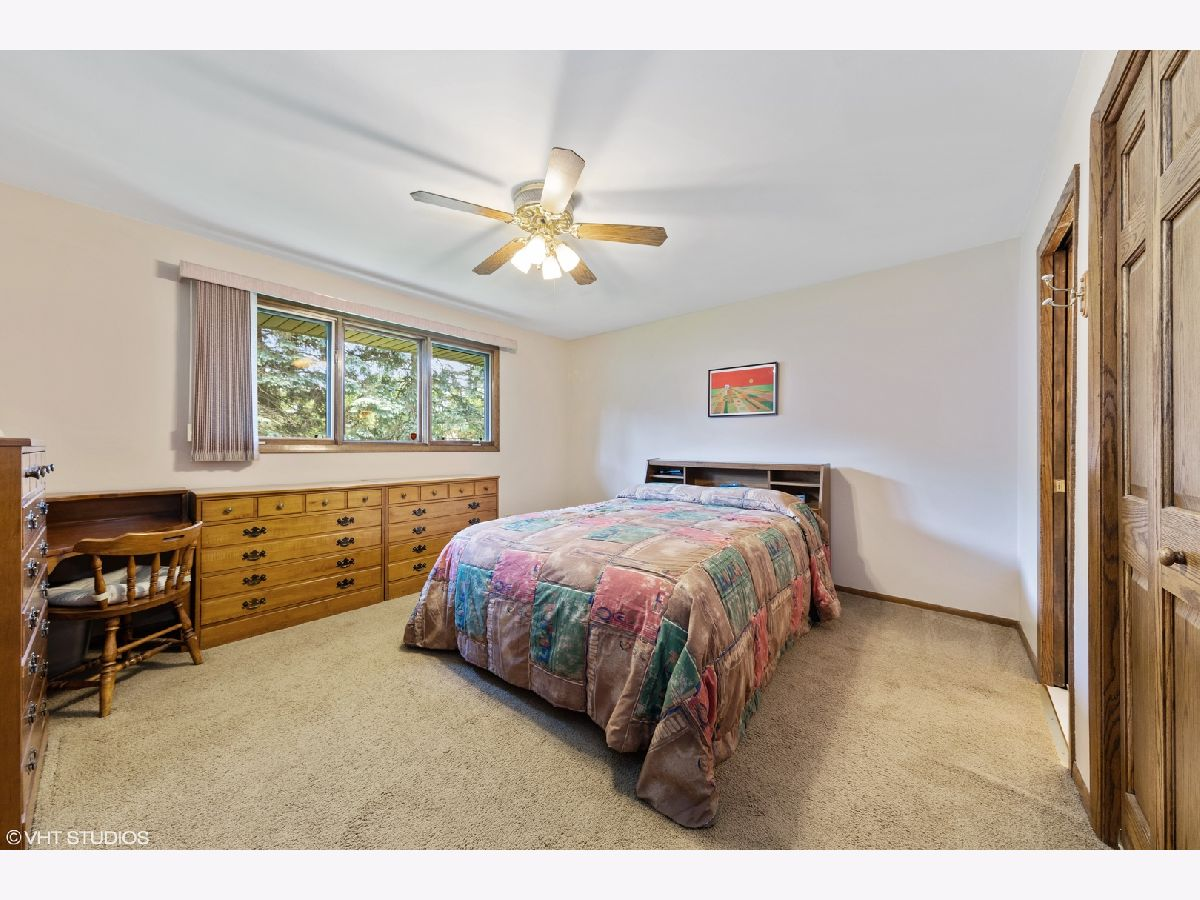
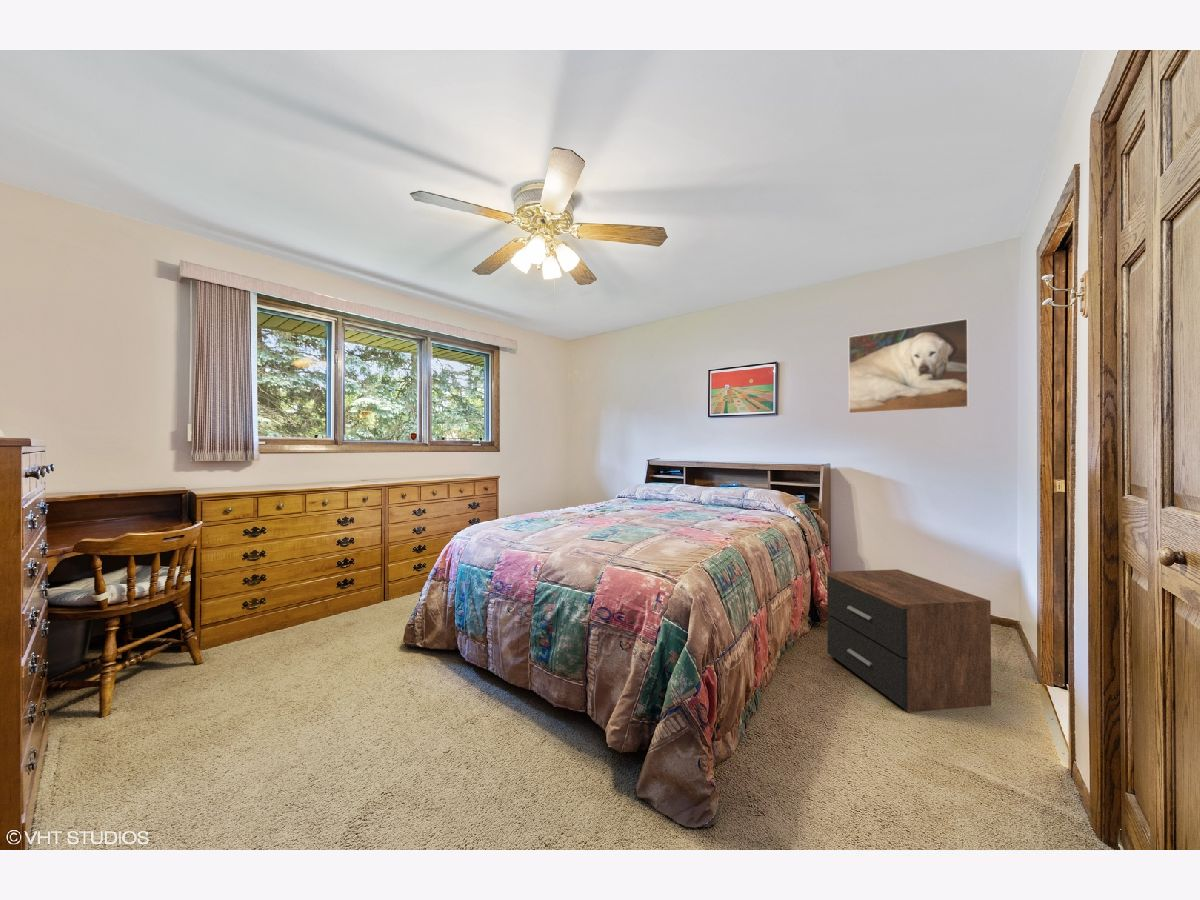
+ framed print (904, 369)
+ nightstand (900, 631)
